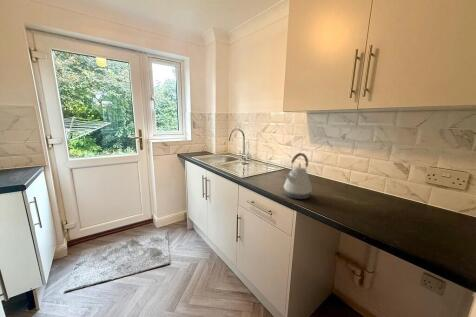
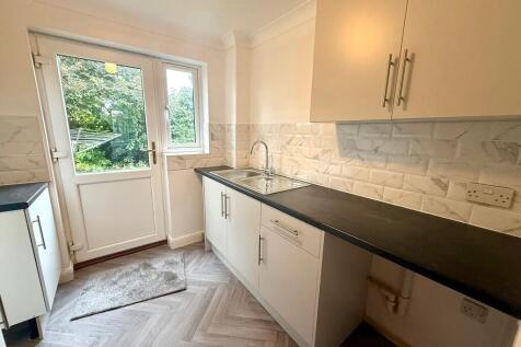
- kettle (298, 174)
